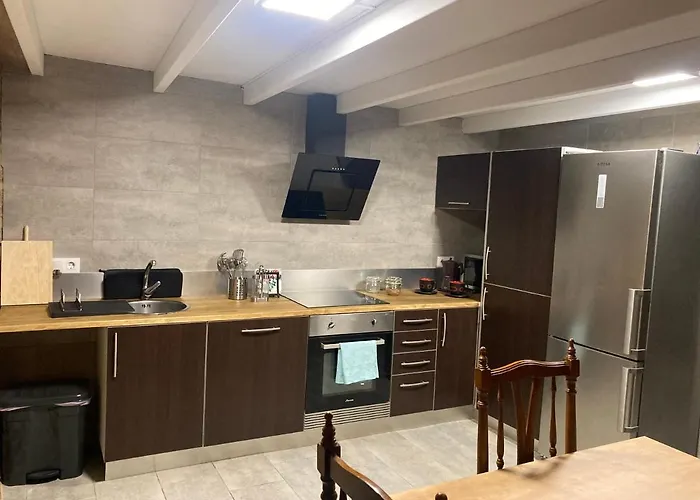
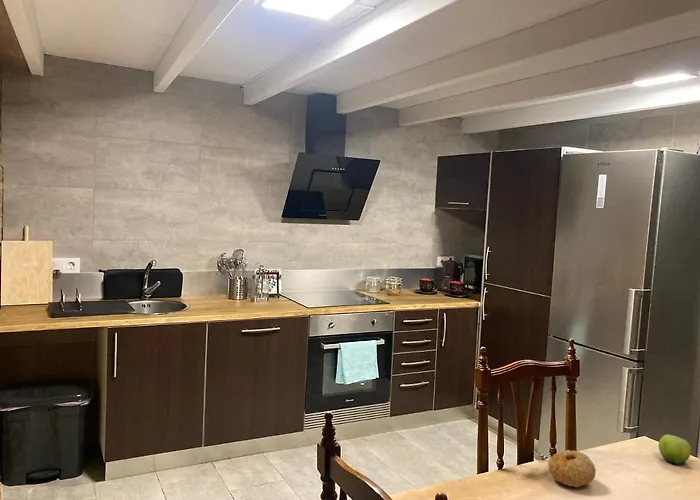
+ fruit (674, 448)
+ fruit (571, 467)
